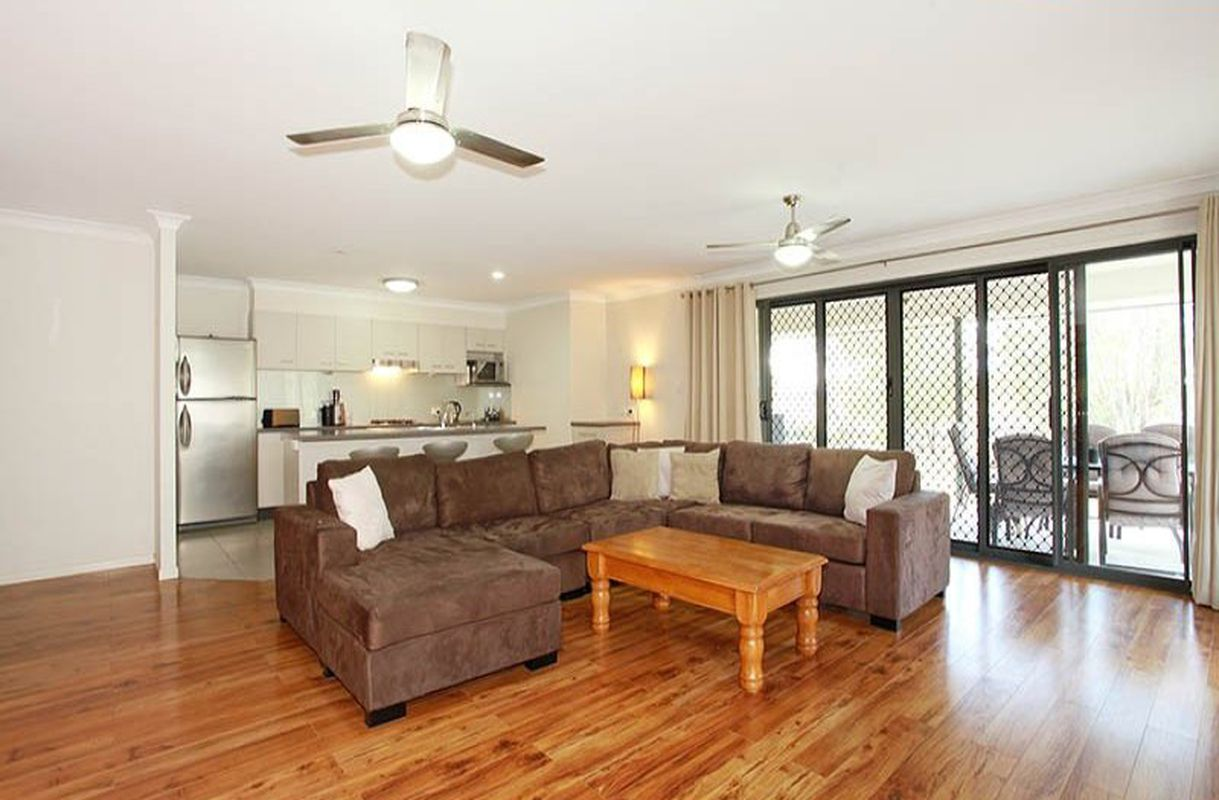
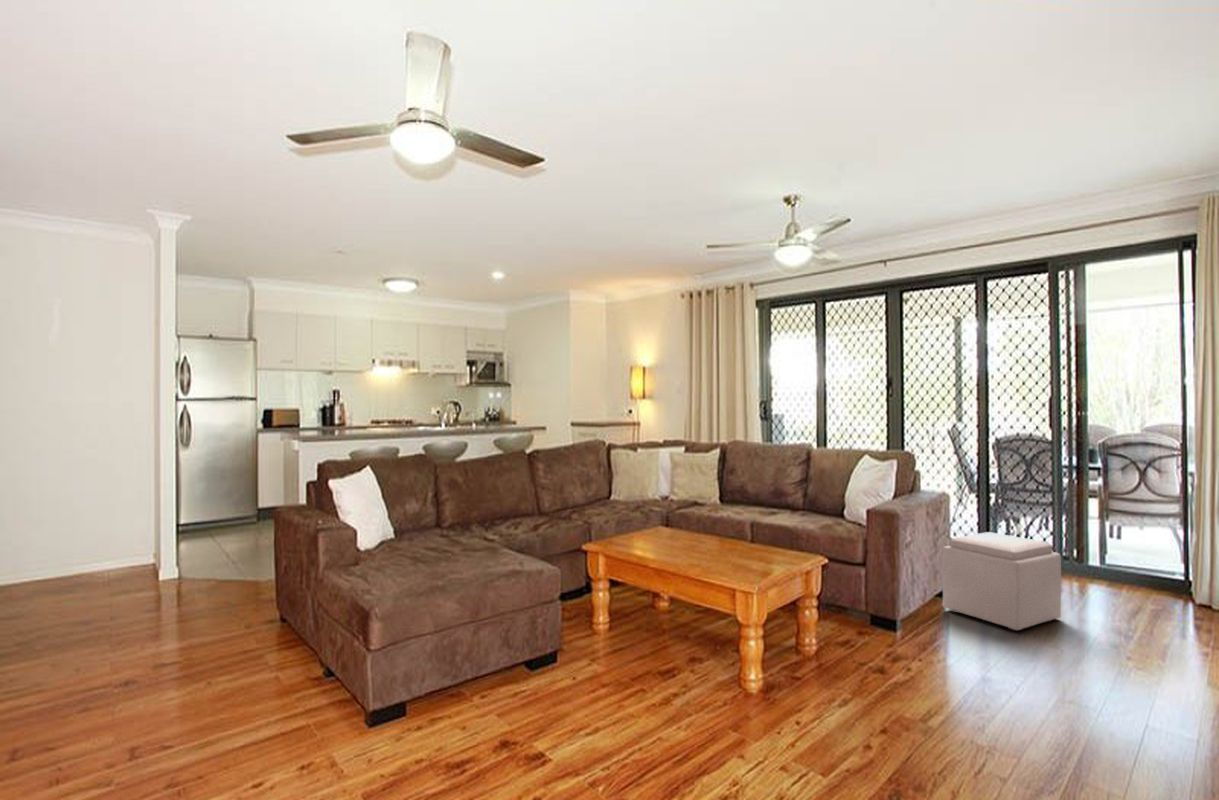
+ ottoman (1000, 576)
